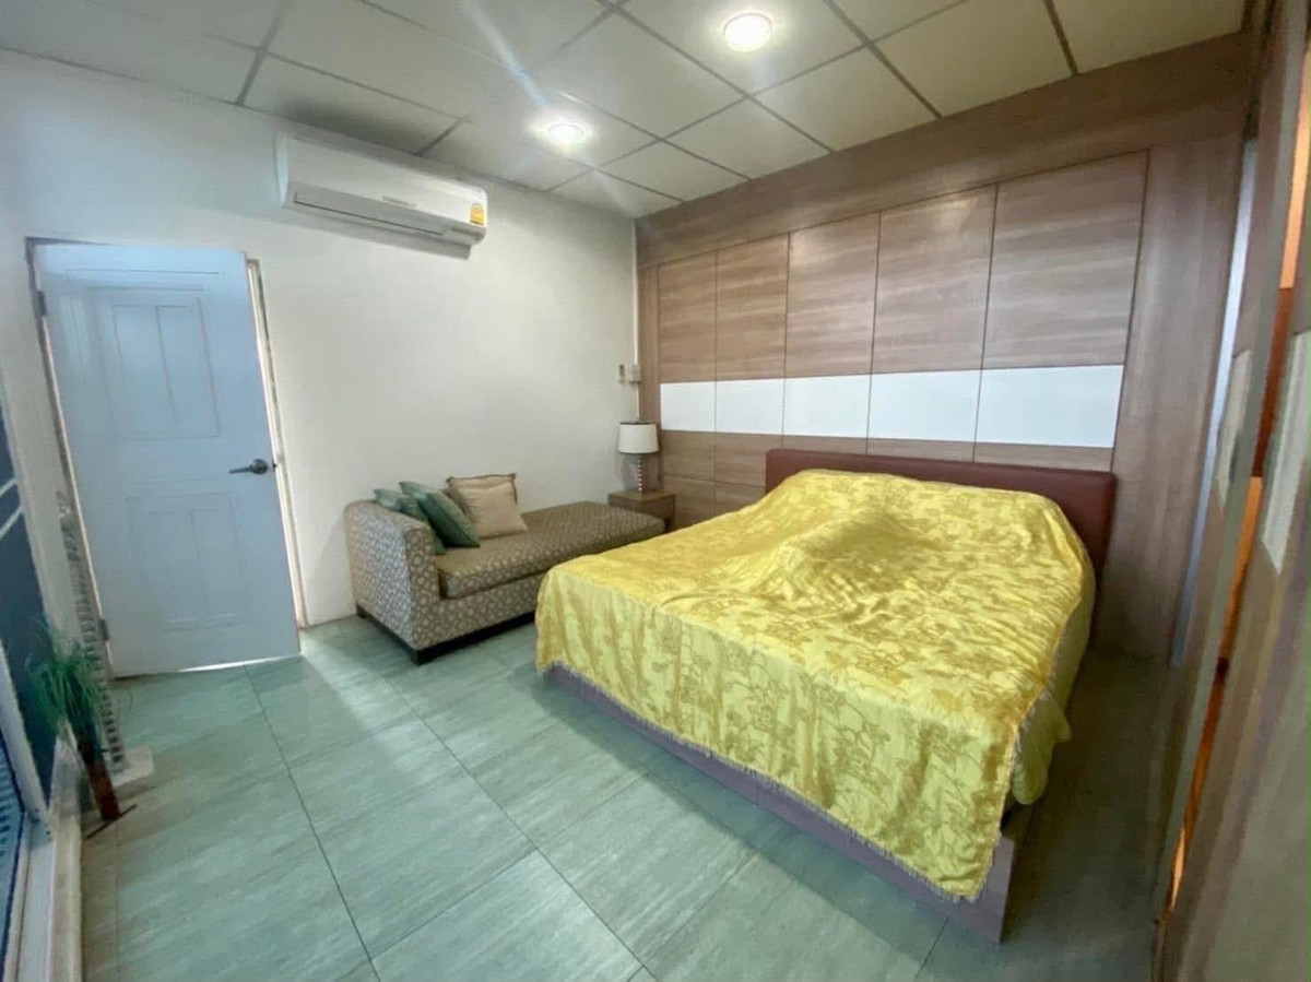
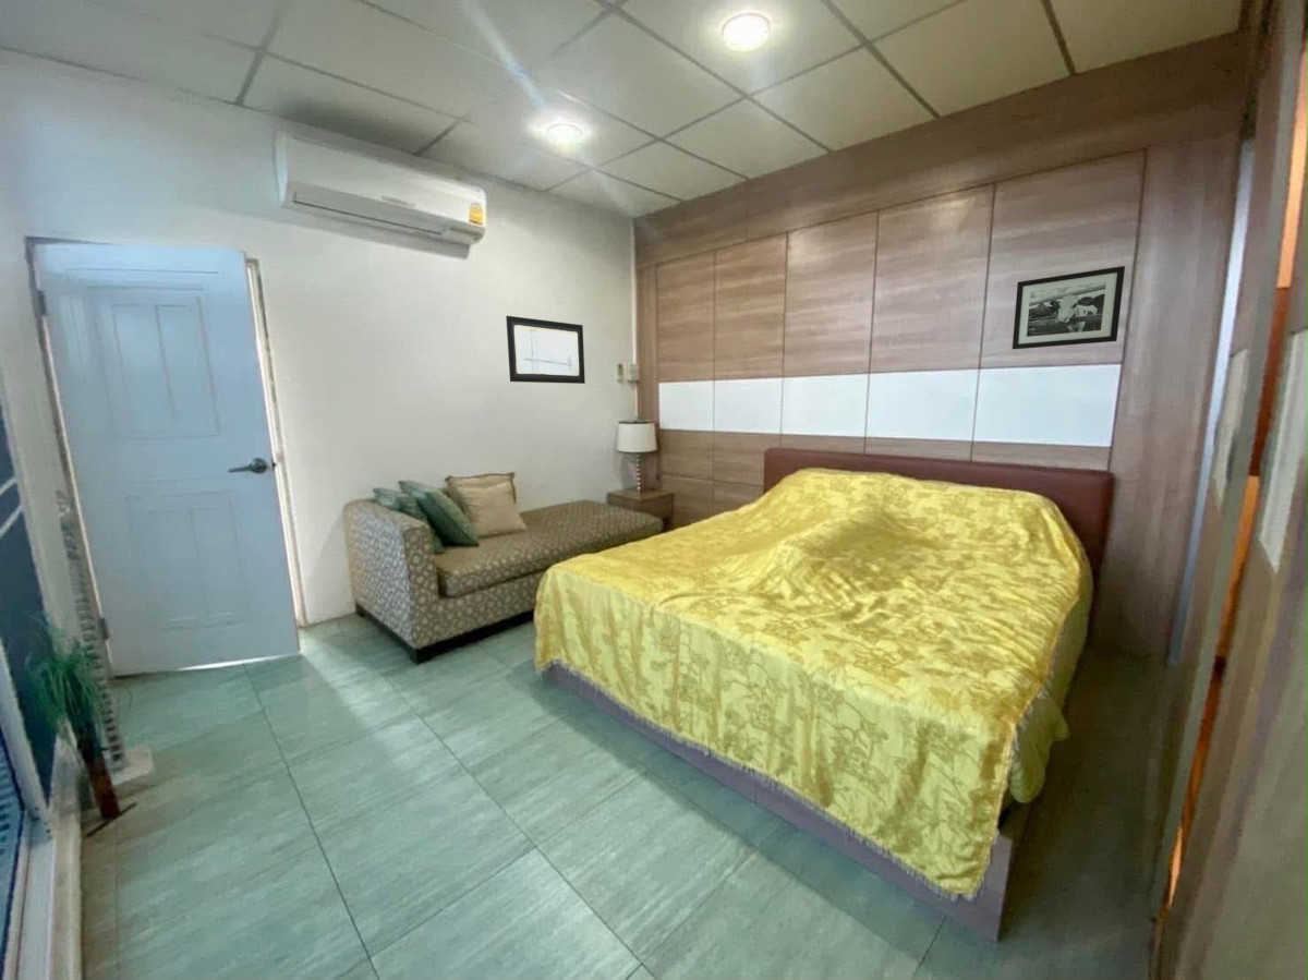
+ picture frame (1065, 310)
+ wall art (547, 351)
